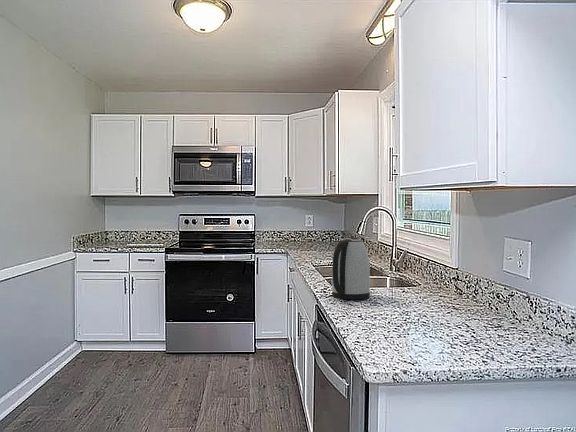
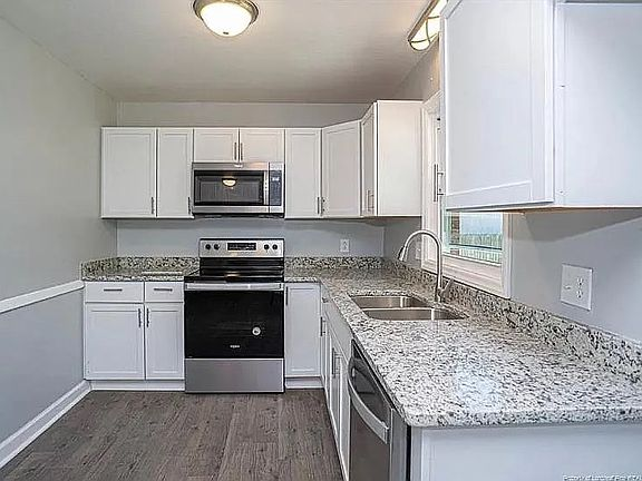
- kettle (347, 267)
